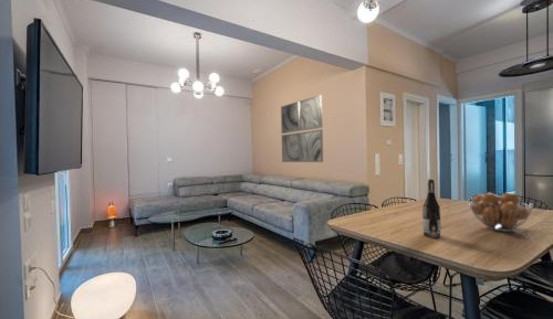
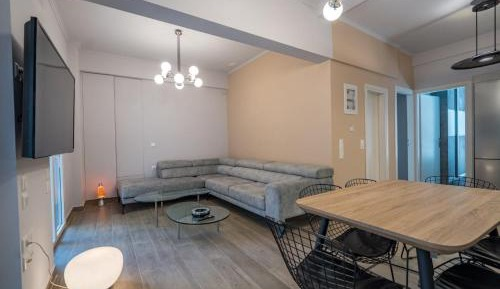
- wall art (300, 130)
- fruit basket (499, 210)
- wine bottle (431, 206)
